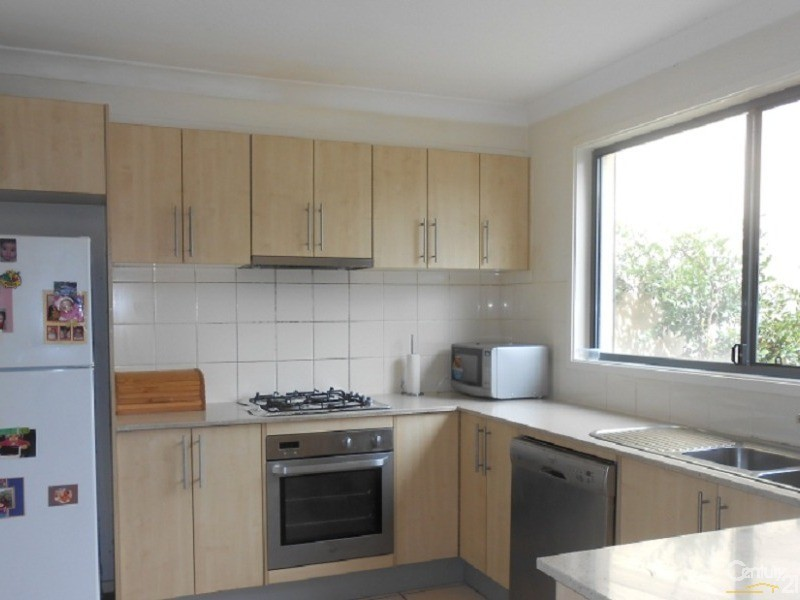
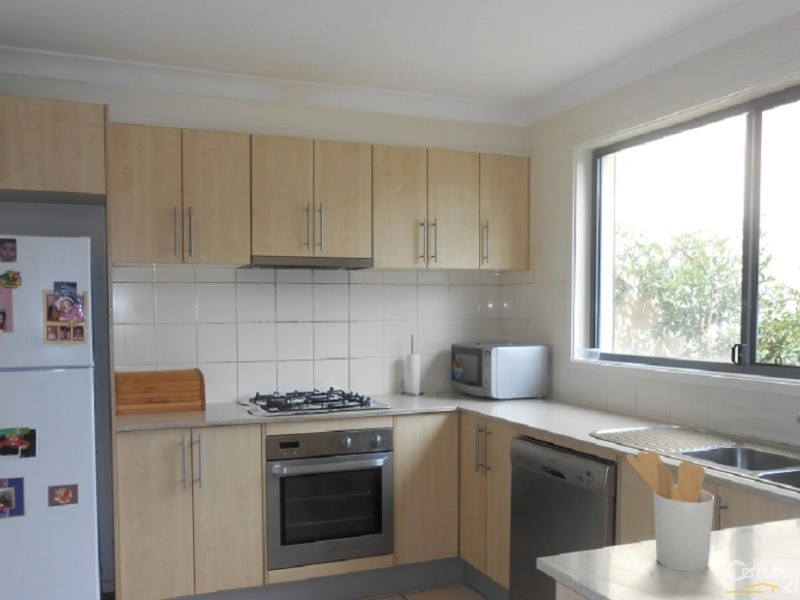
+ utensil holder (669, 506)
